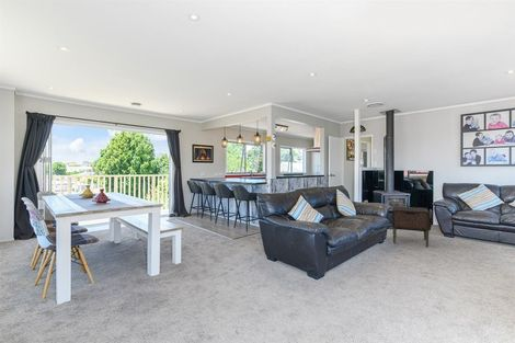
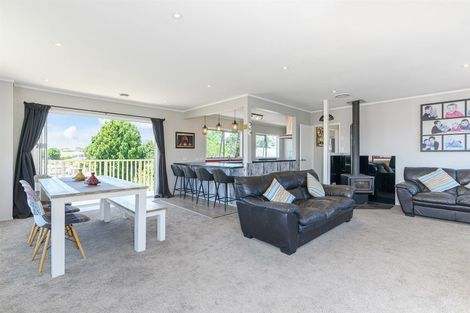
- nightstand (411, 225)
